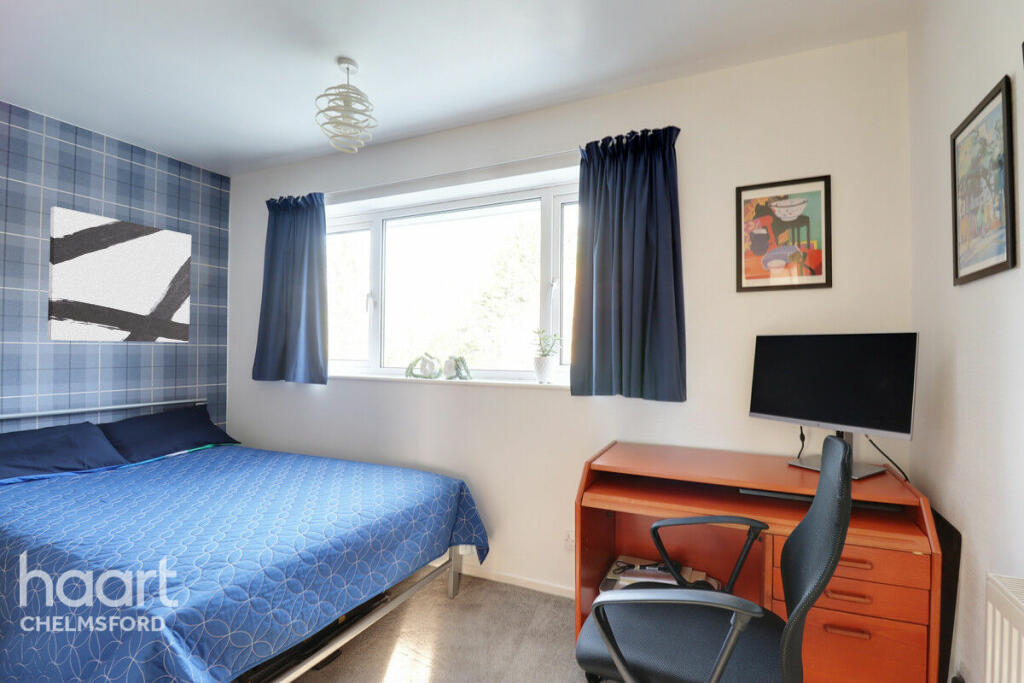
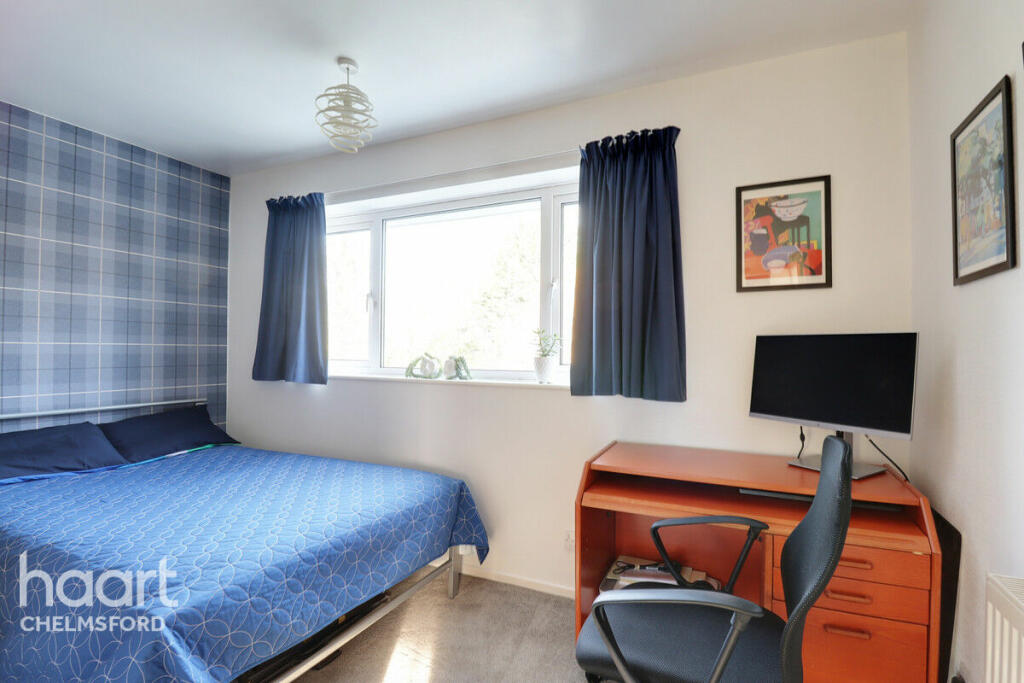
- wall art (127, 281)
